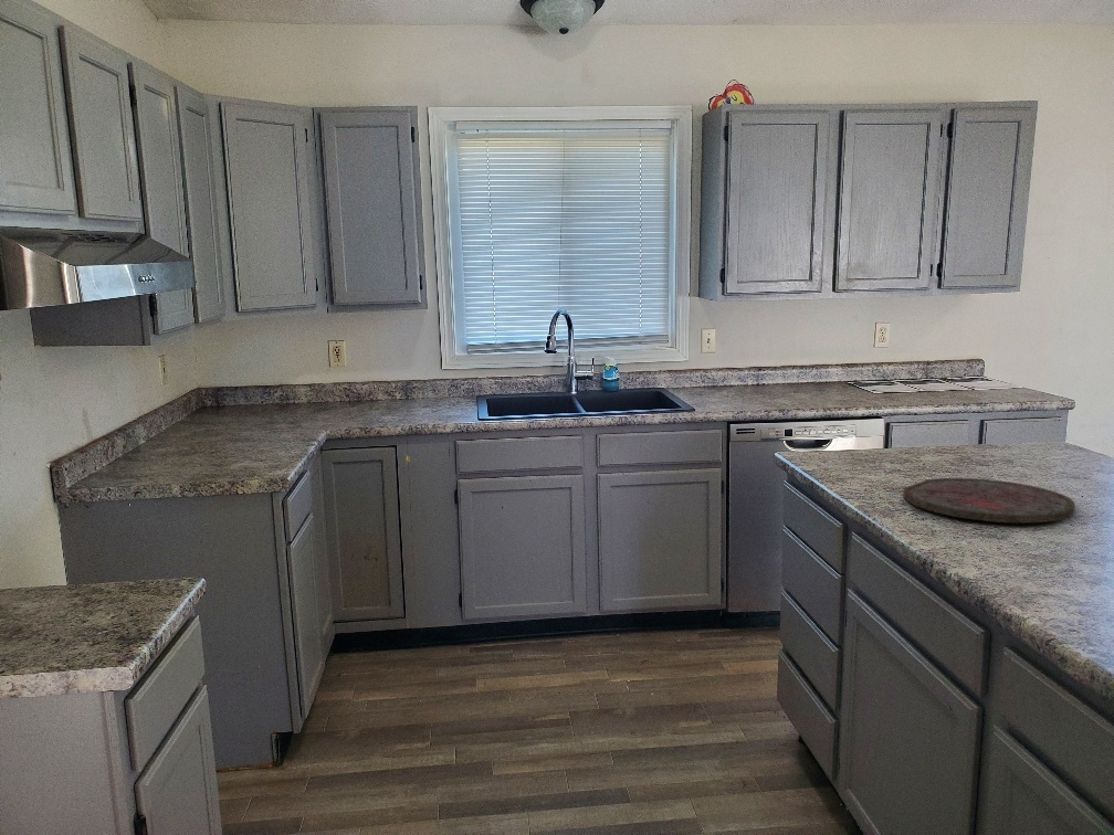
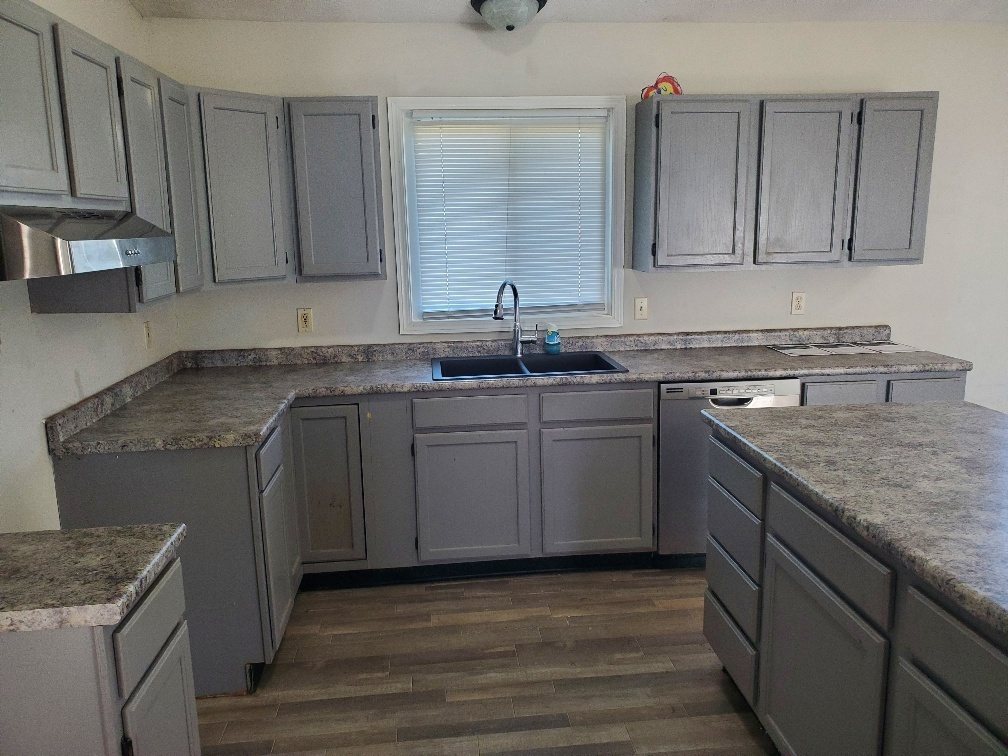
- cutting board (985, 498)
